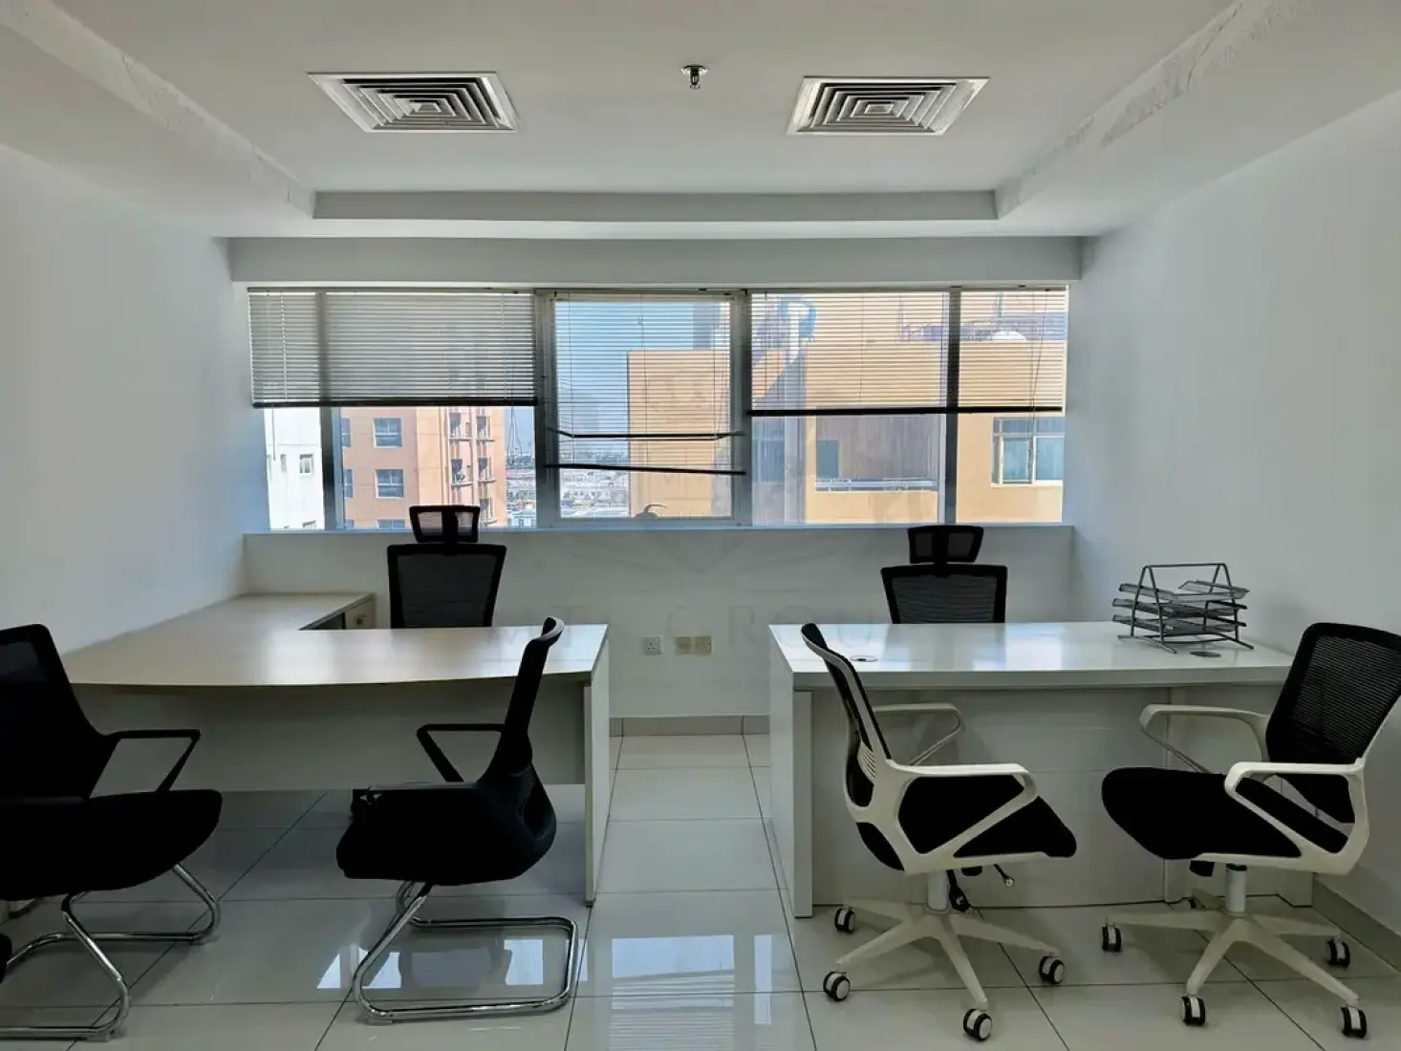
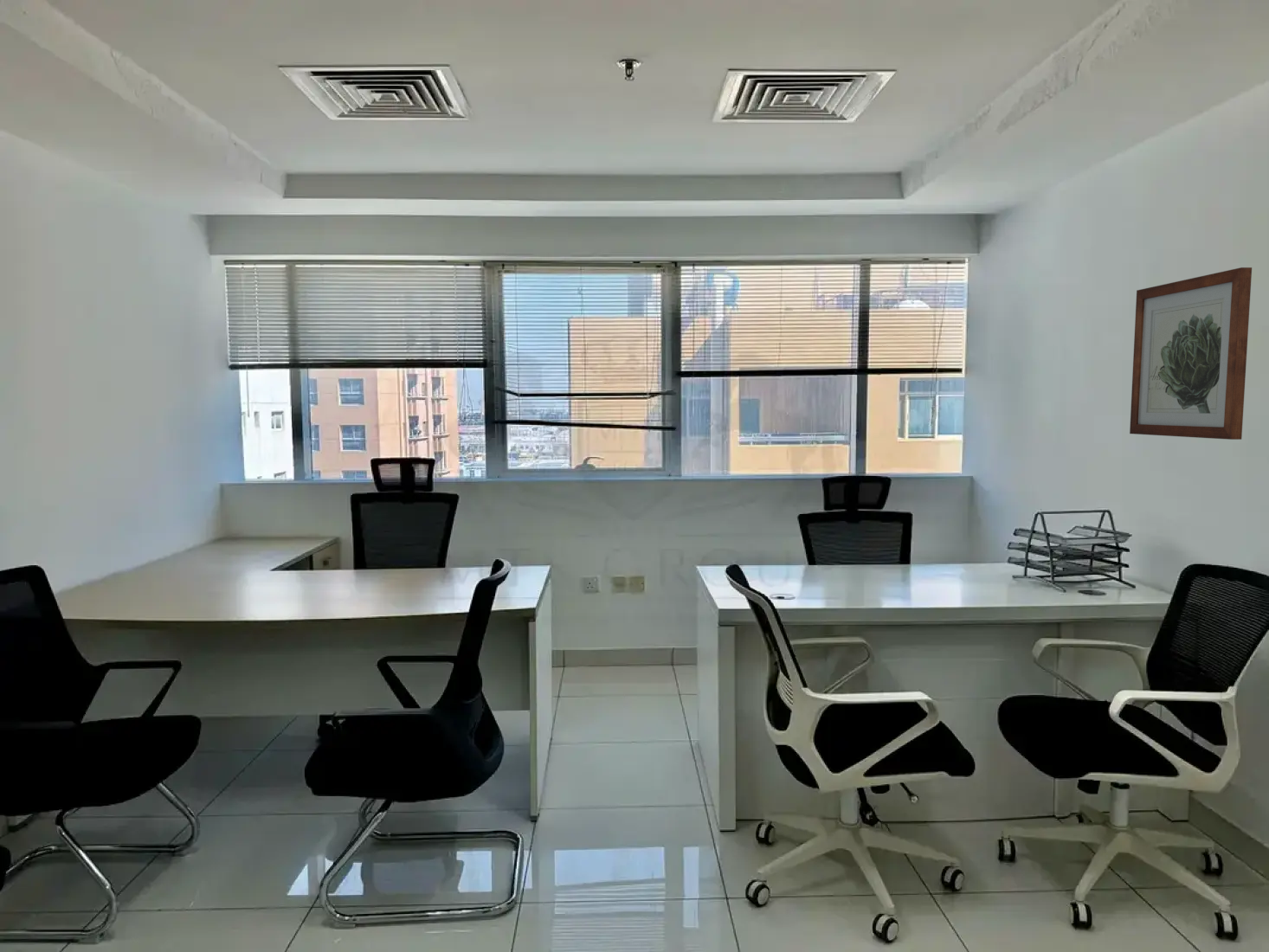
+ wall art (1184, 358)
